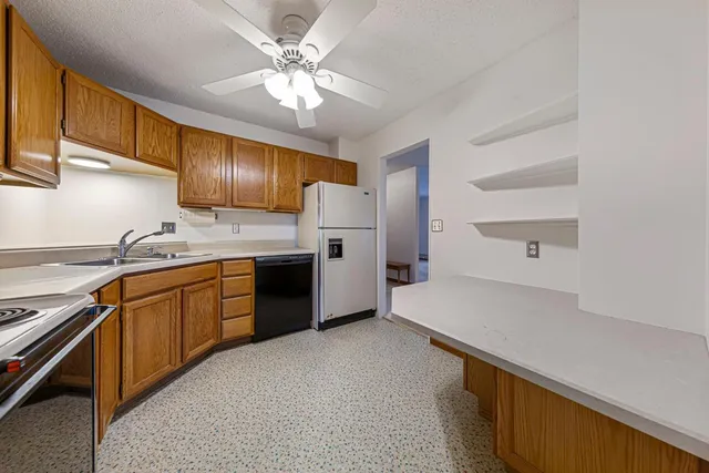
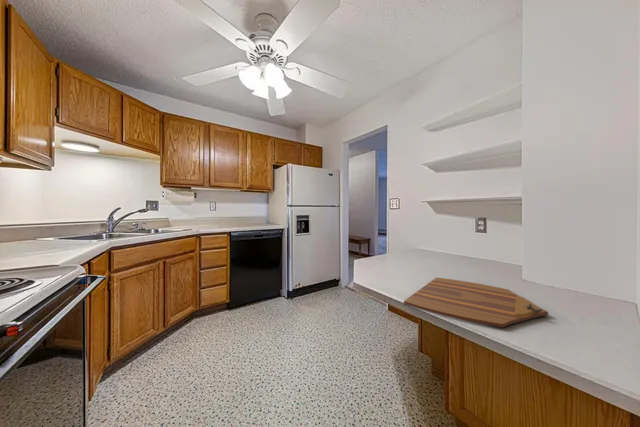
+ cutting board (476, 297)
